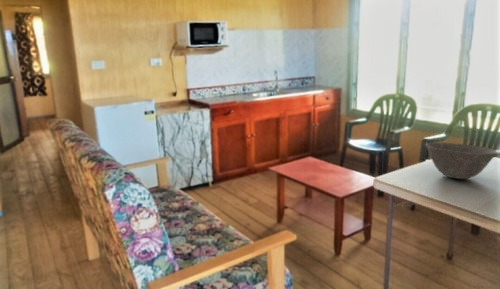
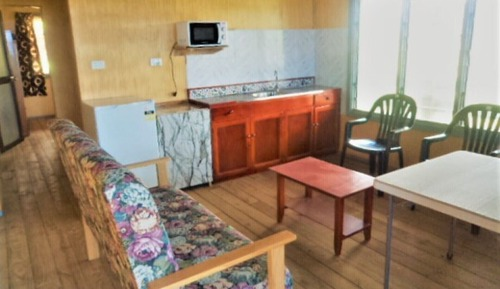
- bowl (459, 160)
